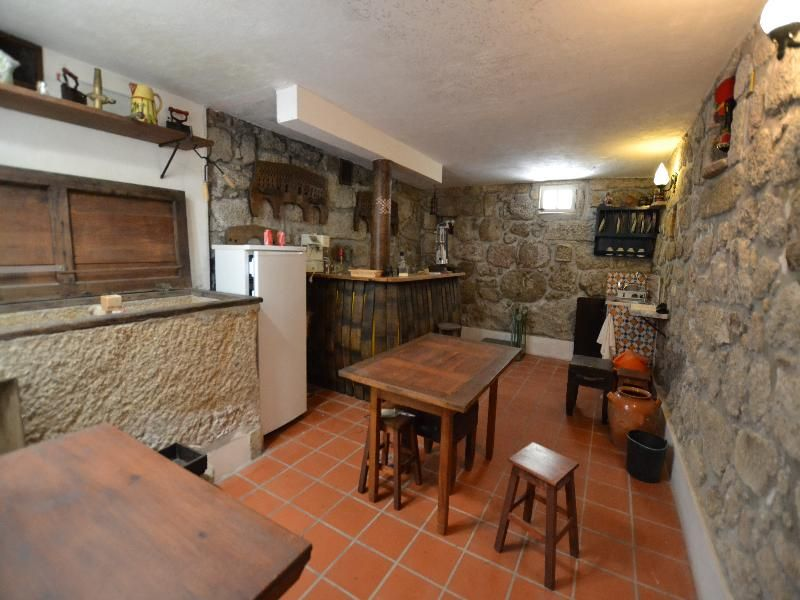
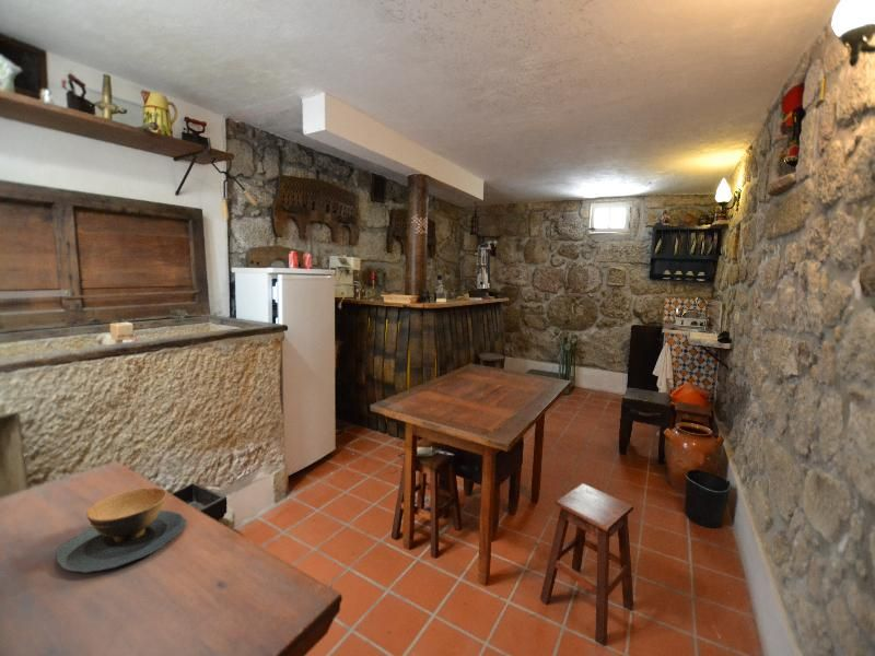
+ wooden bowl (124, 520)
